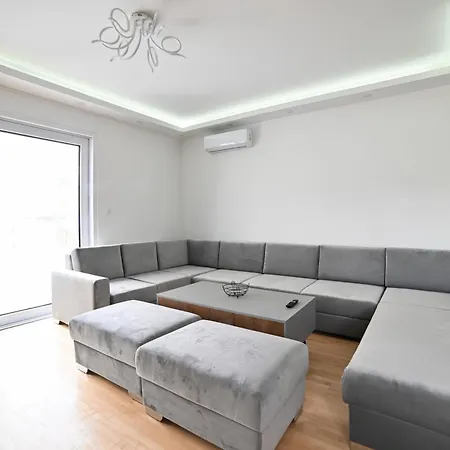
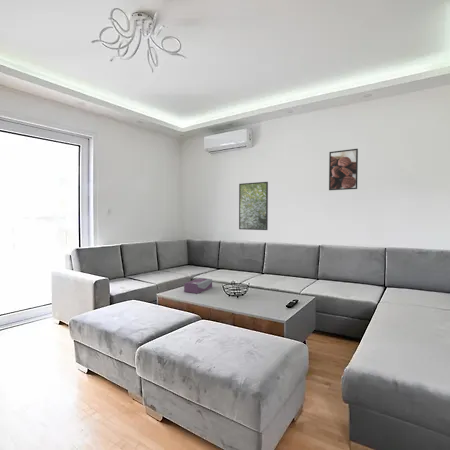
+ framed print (343, 170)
+ tissue box (198, 285)
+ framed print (253, 206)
